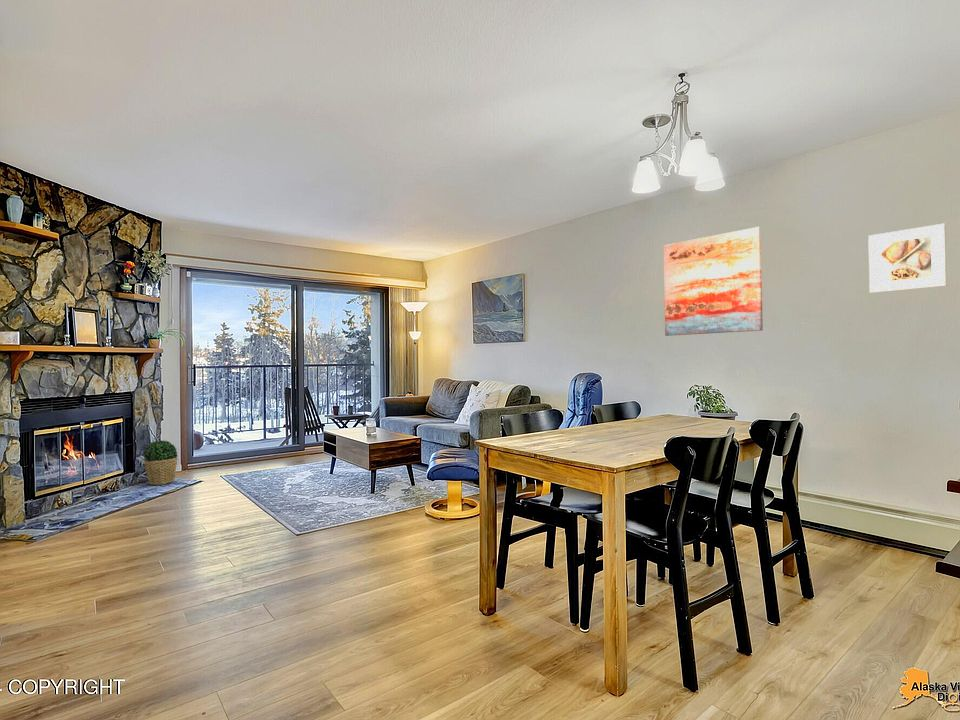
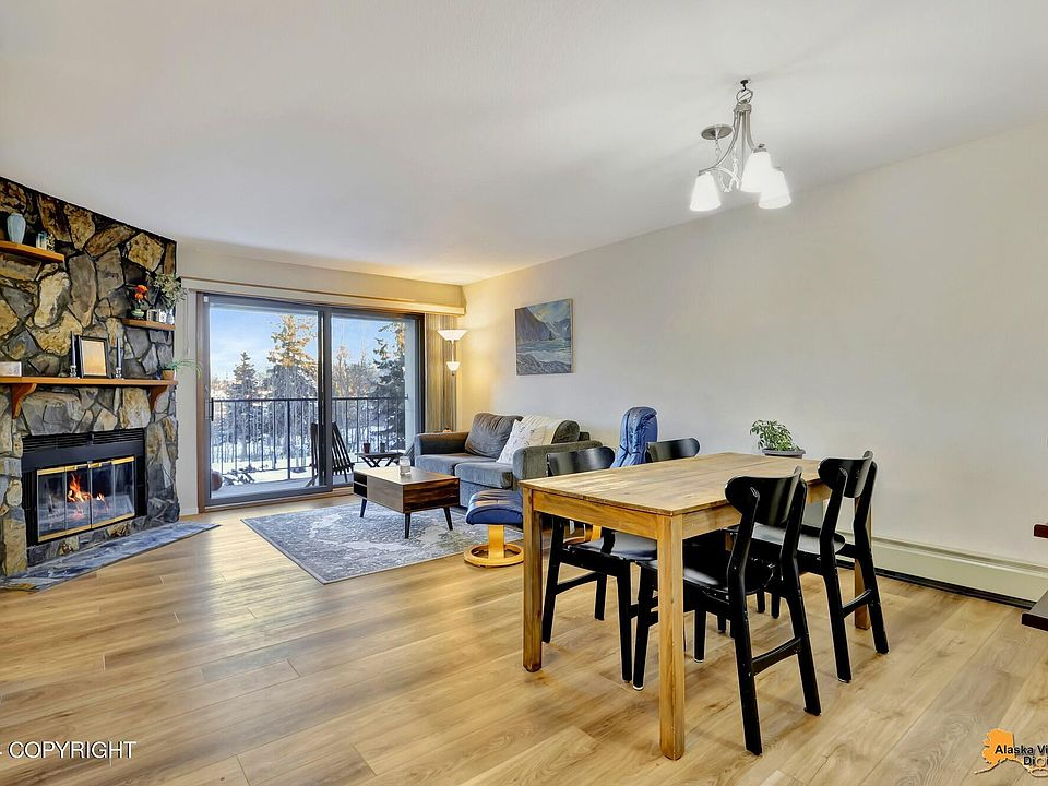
- potted plant (160, 461)
- wall art (709, 285)
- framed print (905, 259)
